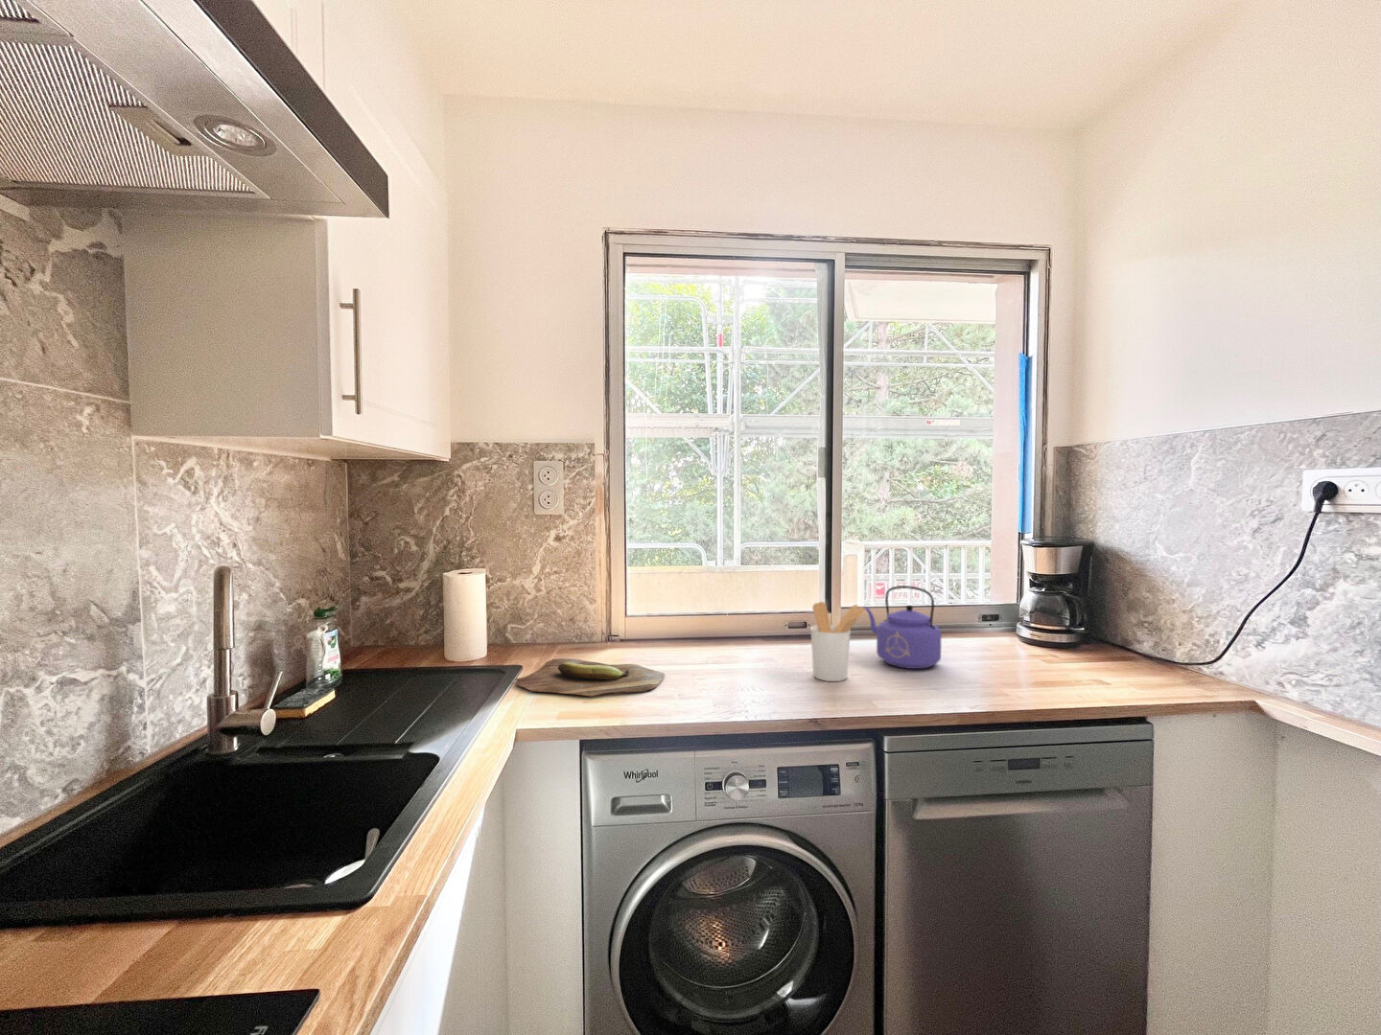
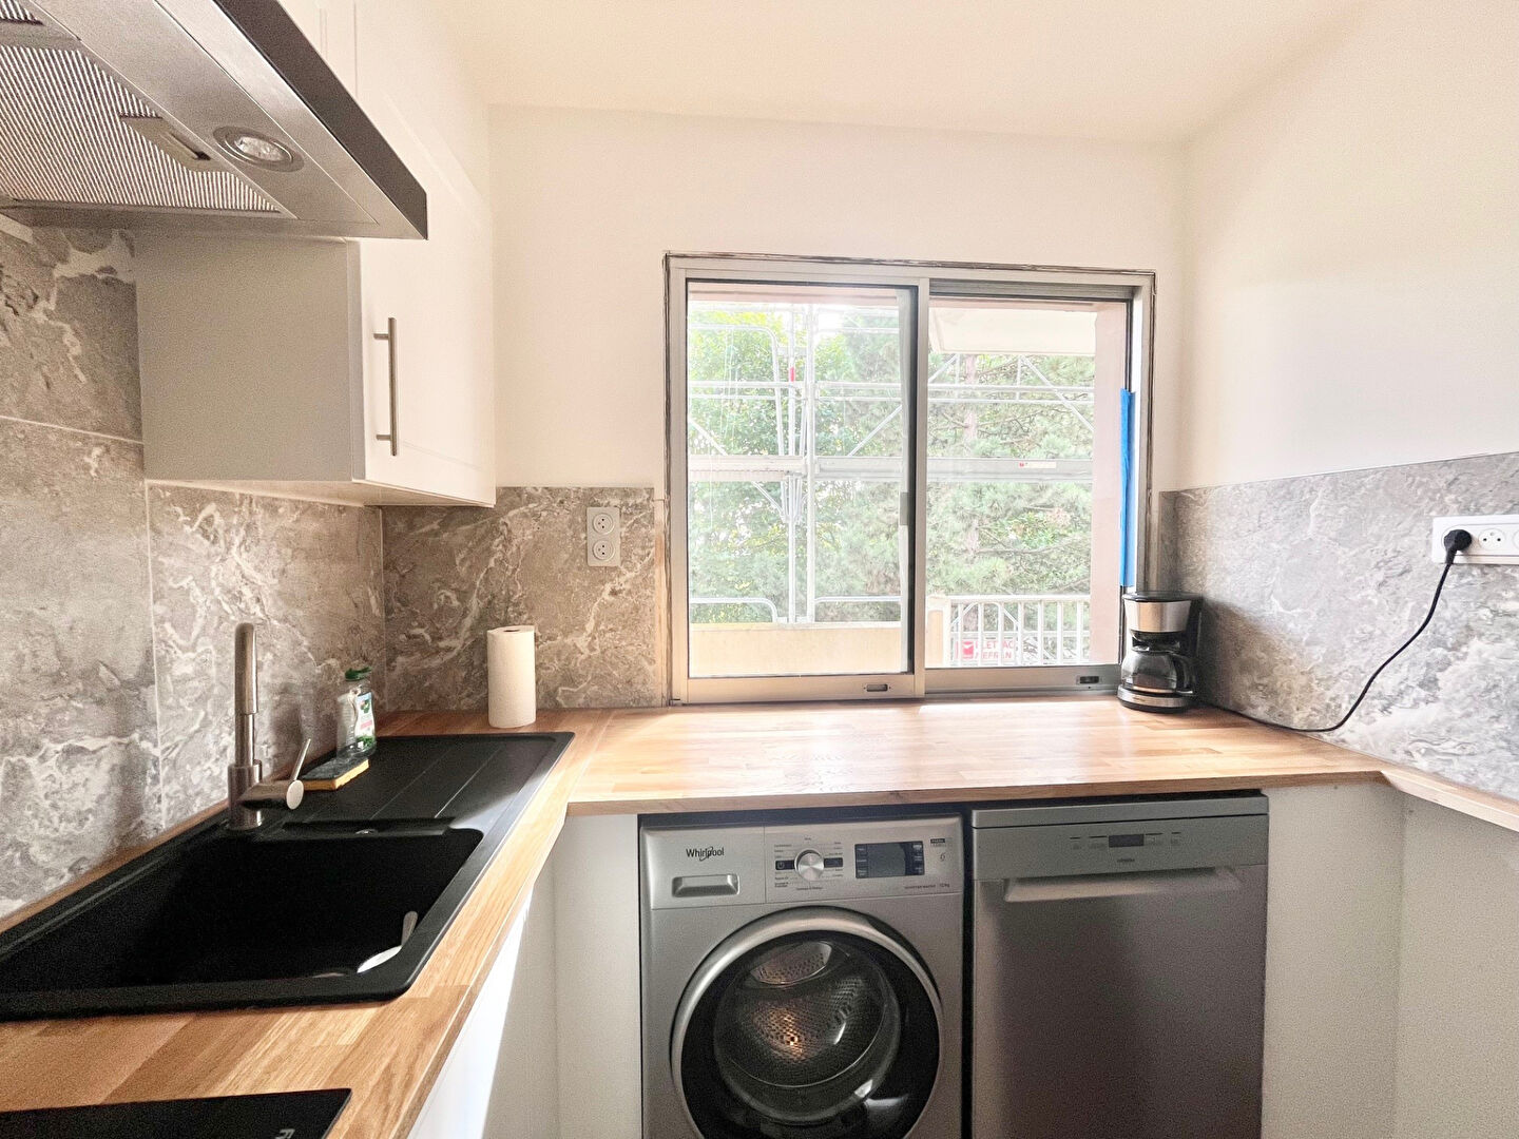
- utensil holder (838, 639)
- kettle (898, 622)
- cutting board (592, 670)
